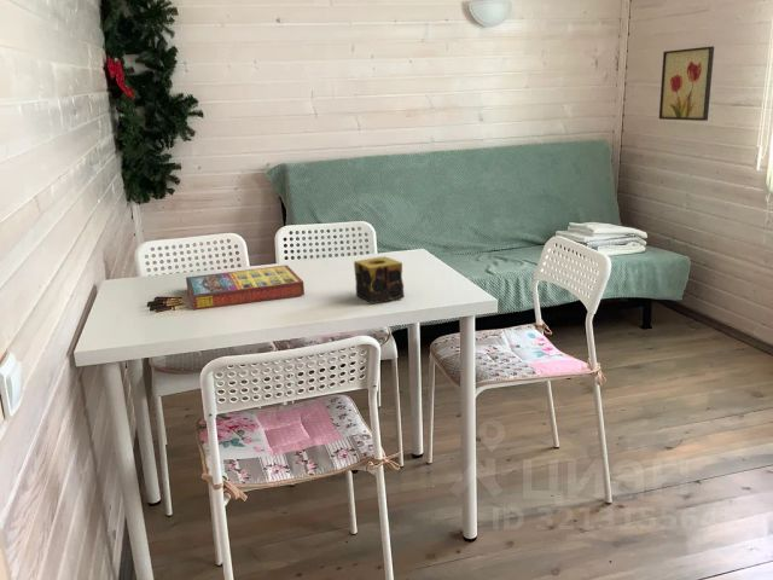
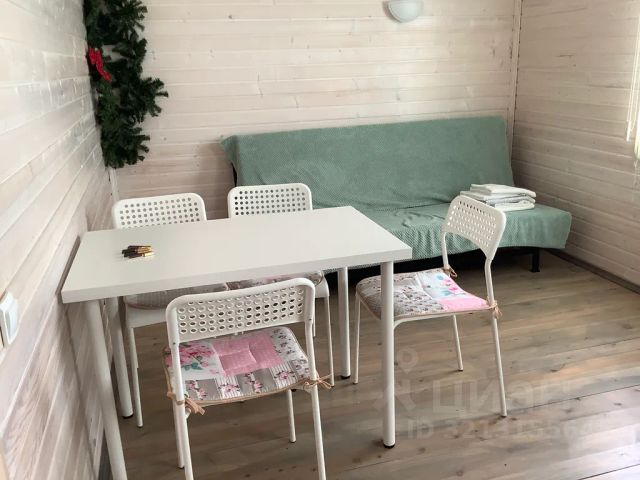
- game compilation box (243, 285)
- wall art (686, 85)
- candle (378, 279)
